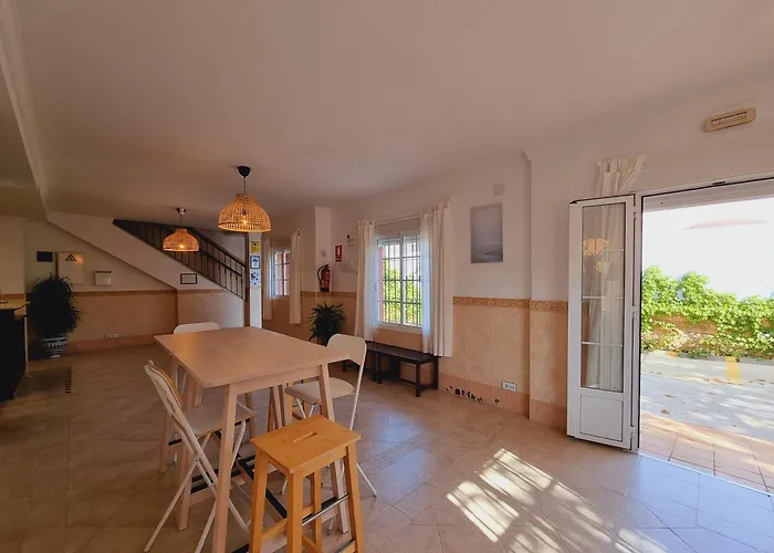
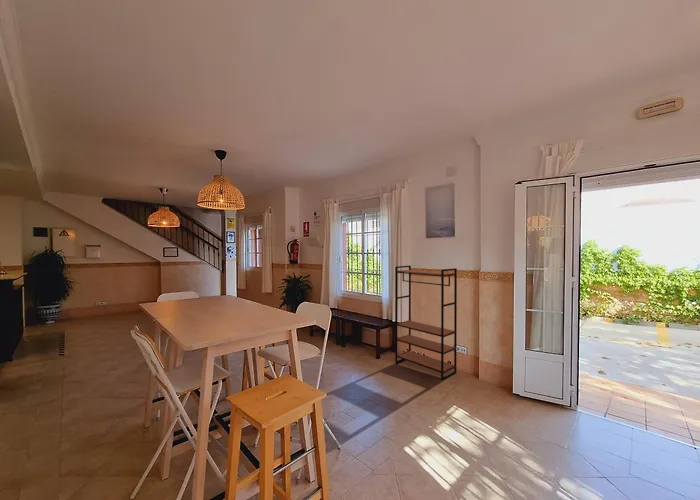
+ bookshelf (422, 323)
